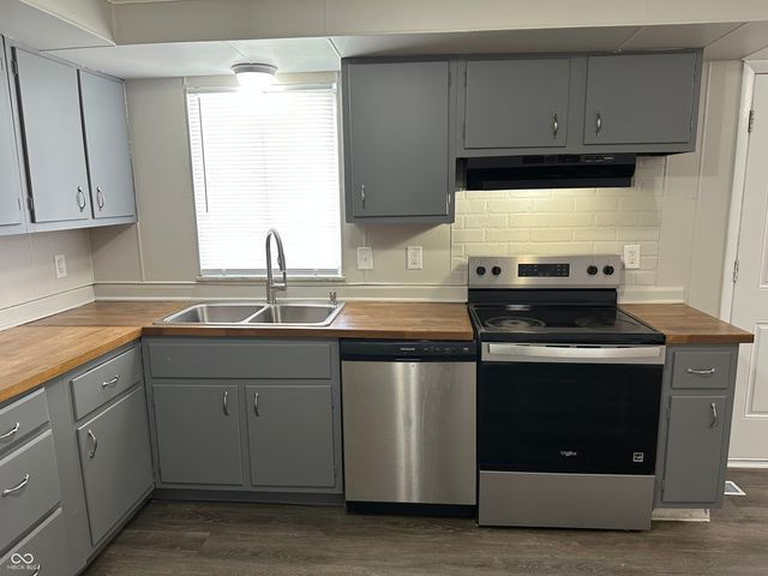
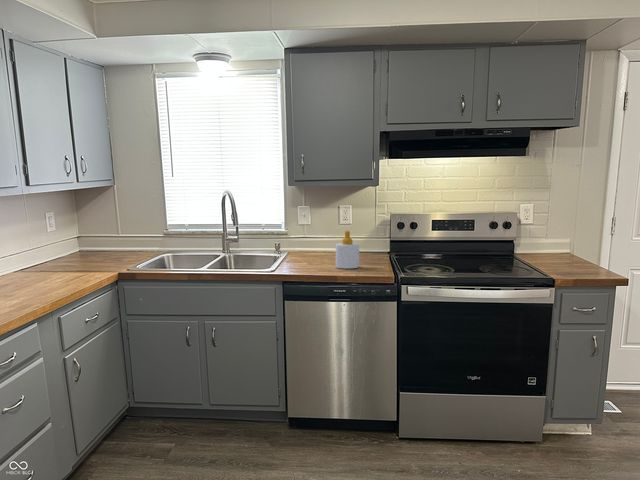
+ soap bottle (347, 249)
